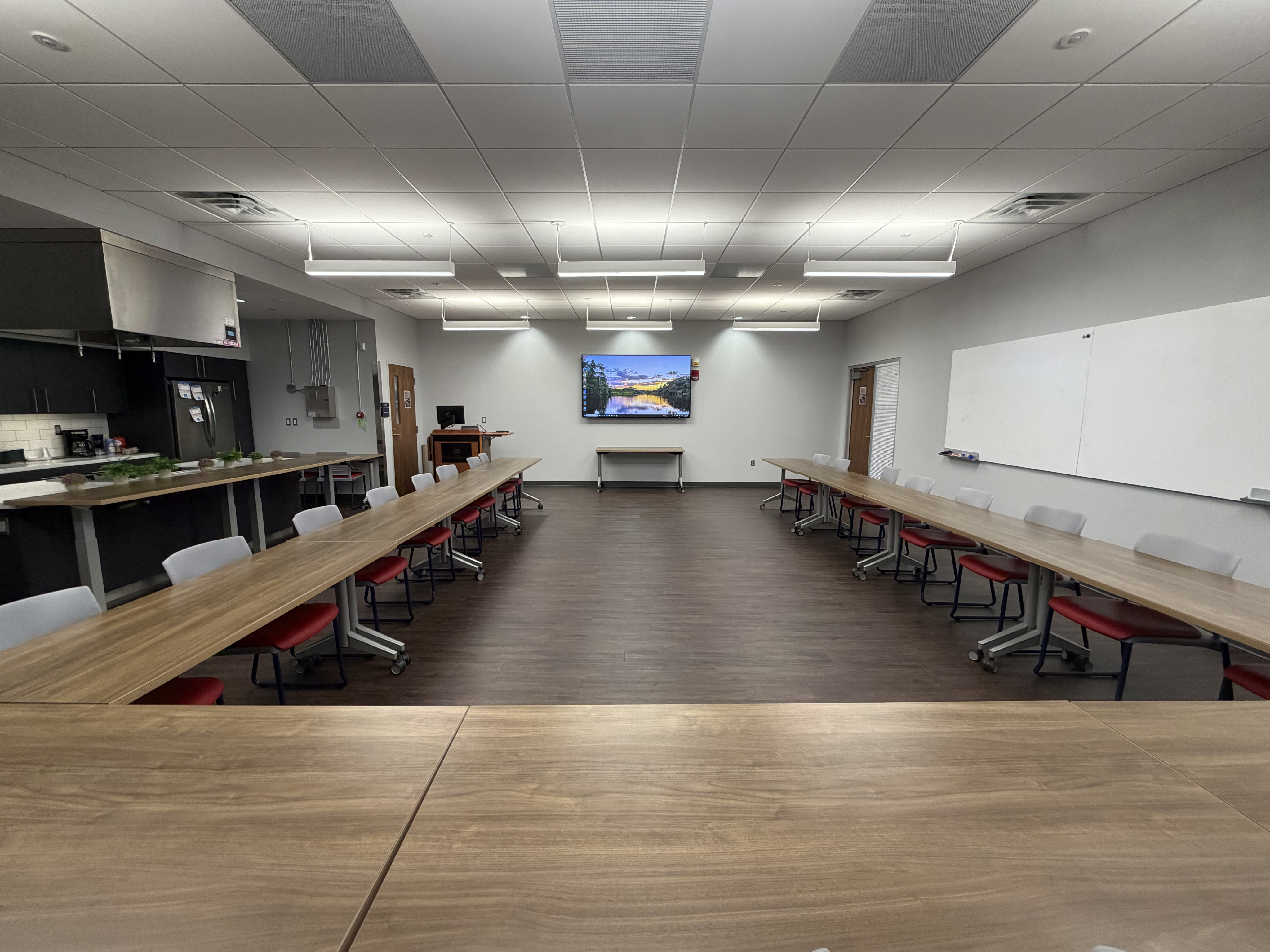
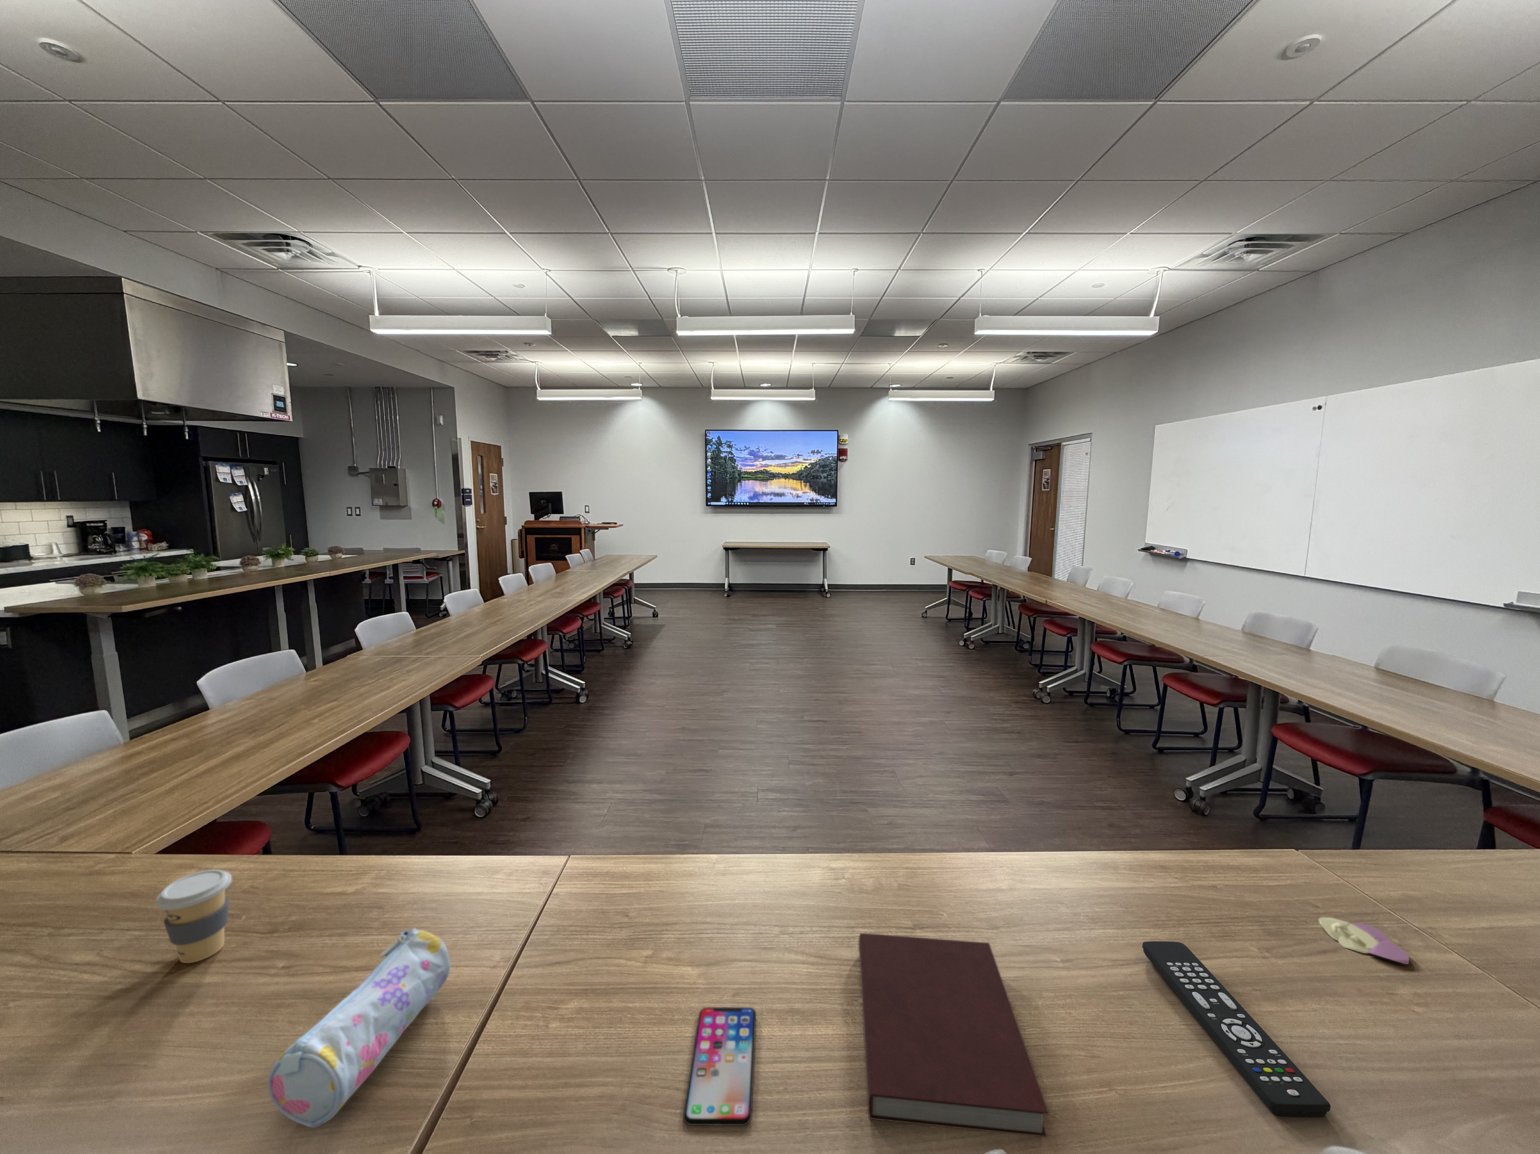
+ computer mouse (1362, 936)
+ coffee cup (199, 916)
+ remote control (1221, 1017)
+ notebook (937, 1018)
+ smartphone (723, 1061)
+ pencil case (371, 1016)
